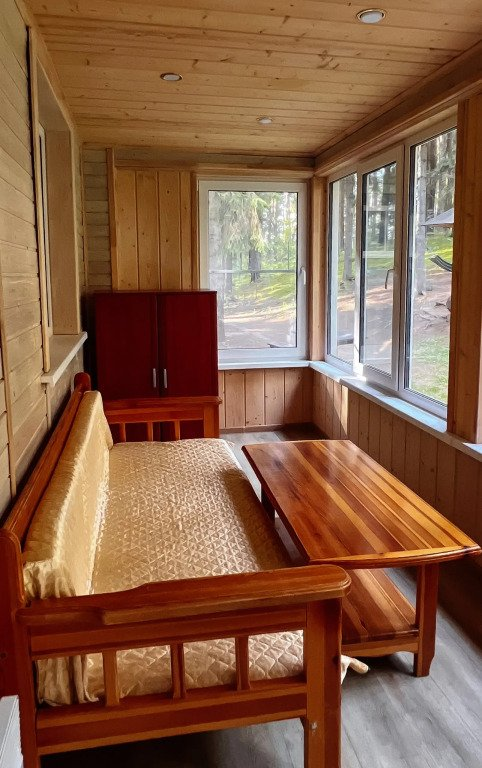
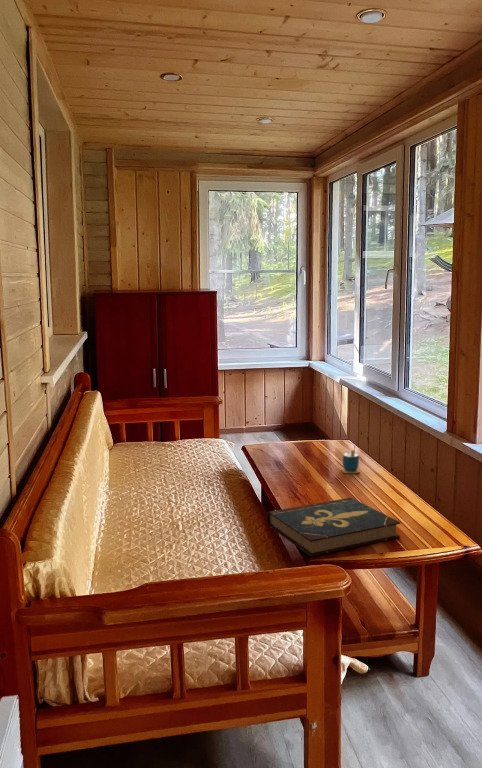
+ cup (350, 457)
+ book (331, 523)
